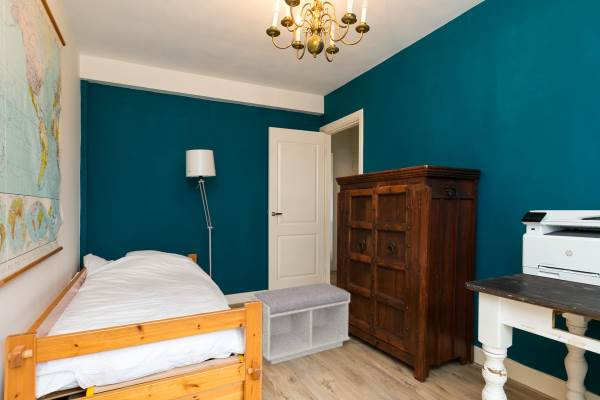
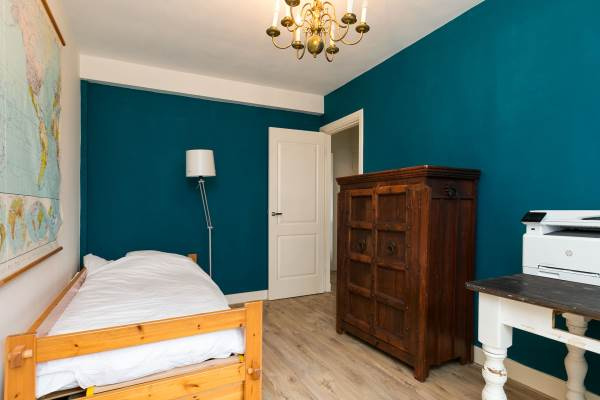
- bench (300, 318)
